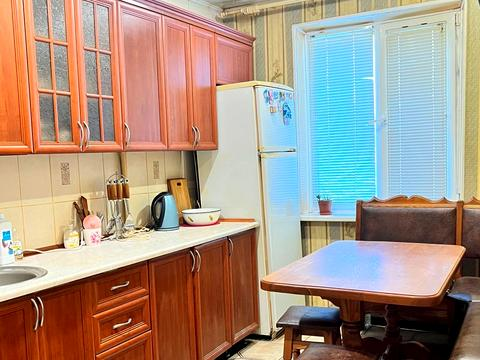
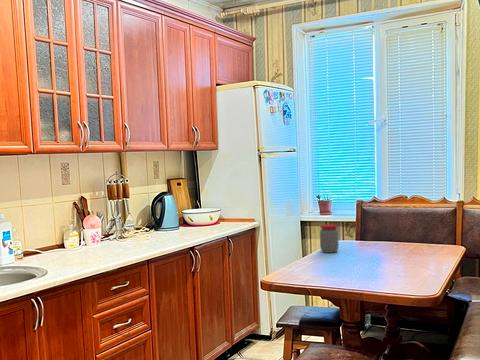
+ jar (329, 238)
